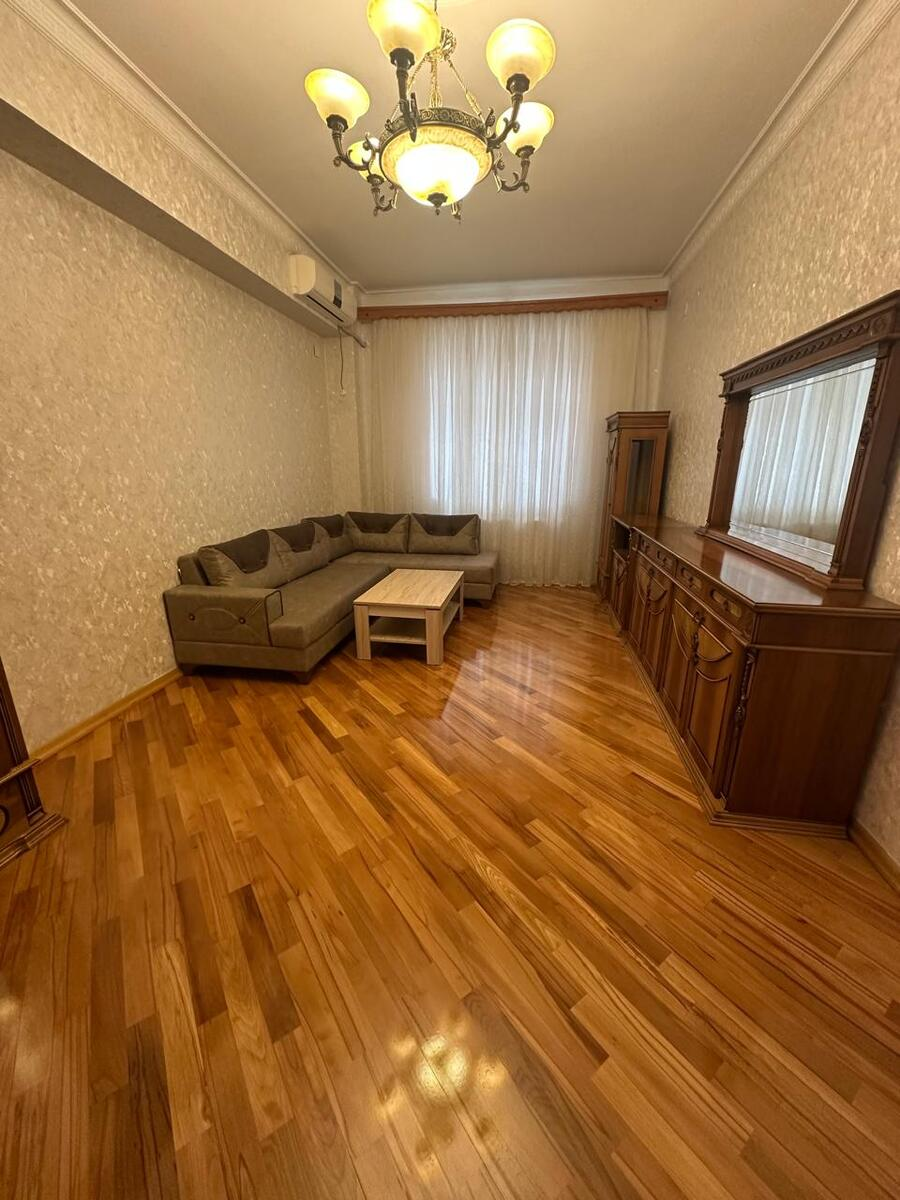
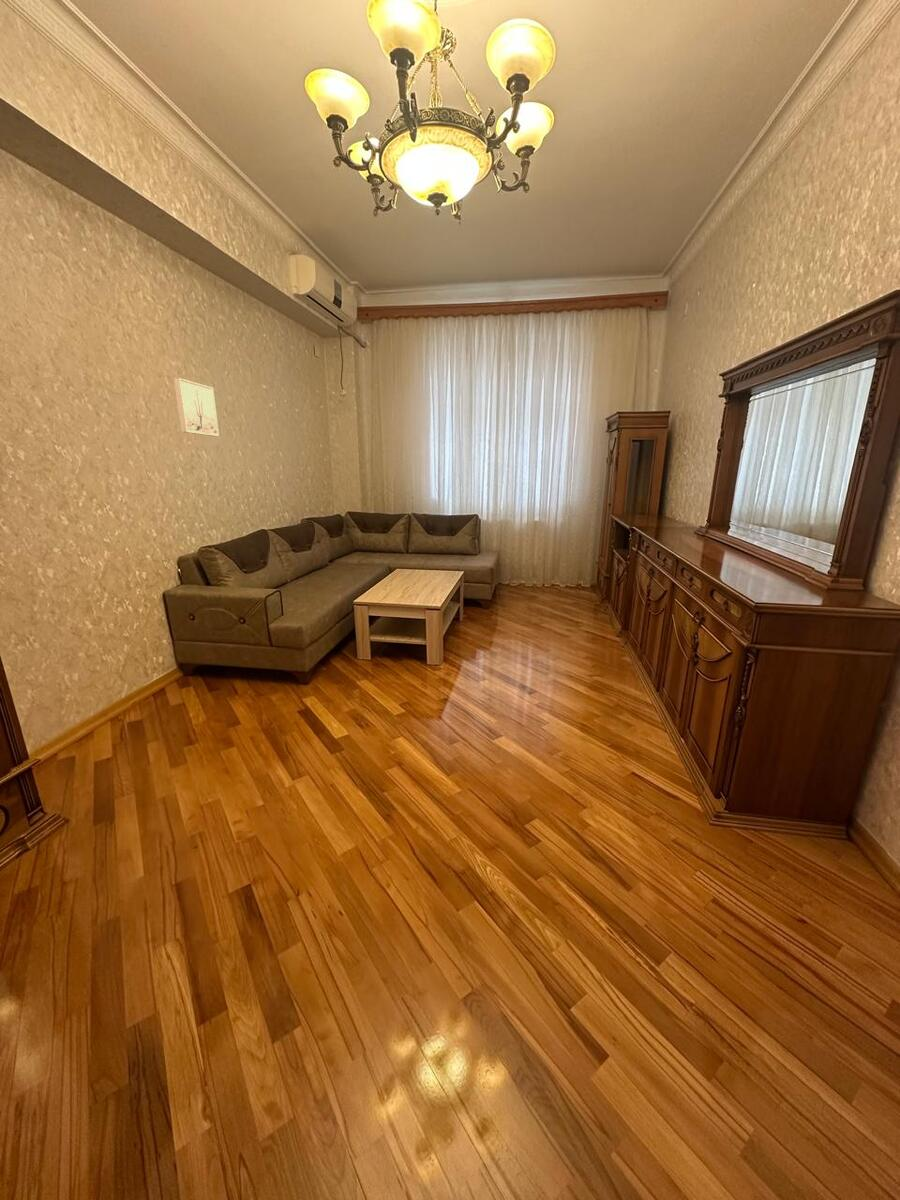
+ wall art (197, 409)
